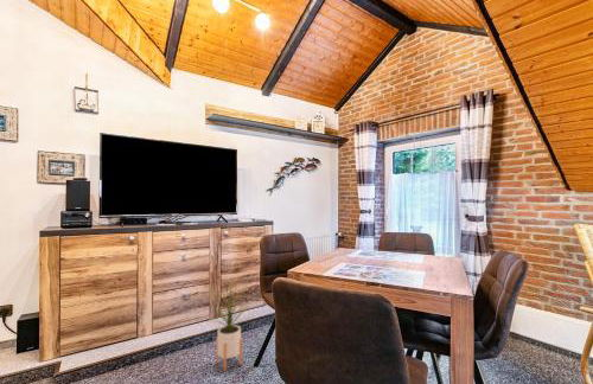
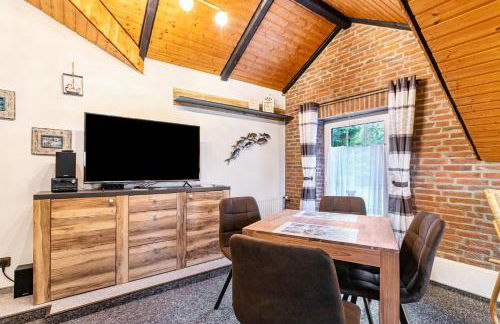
- house plant (228, 318)
